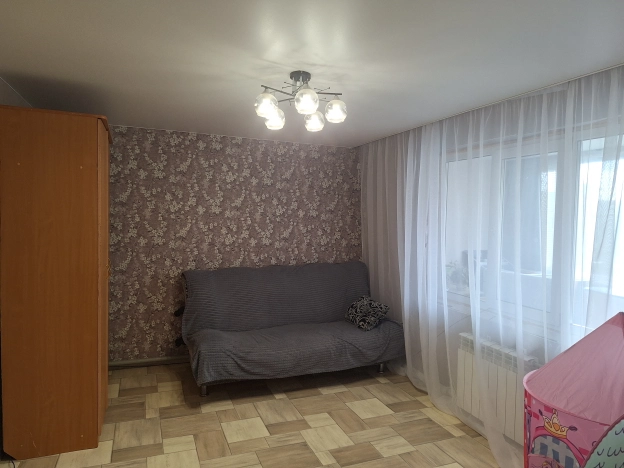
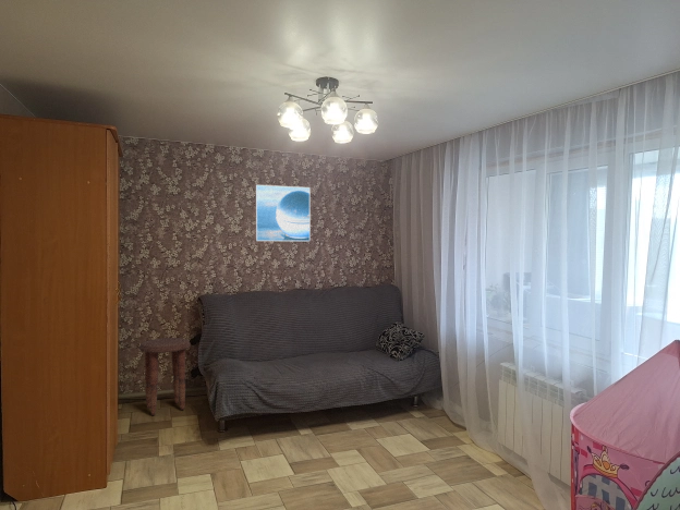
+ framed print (283, 214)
+ side table (172, 374)
